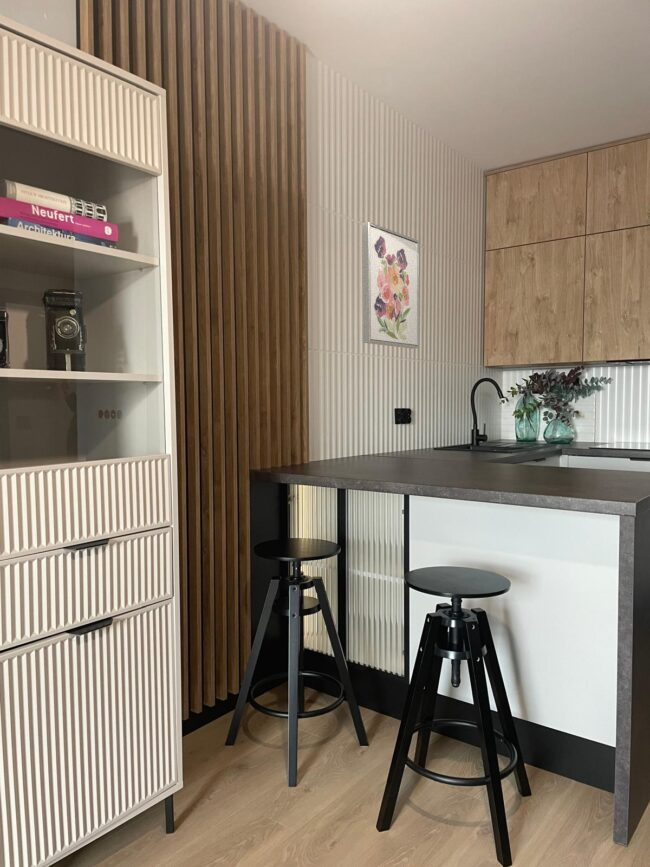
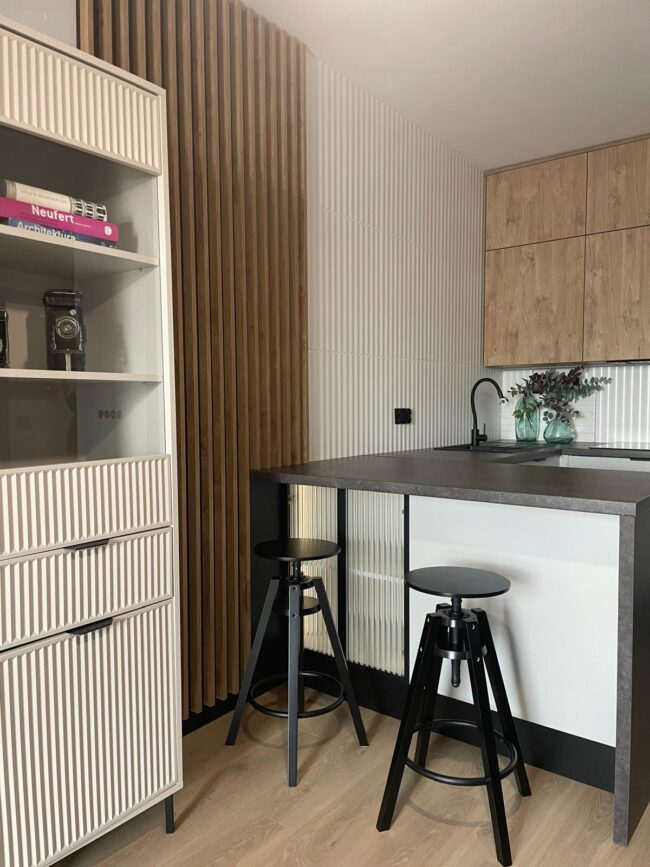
- wall art (392, 289)
